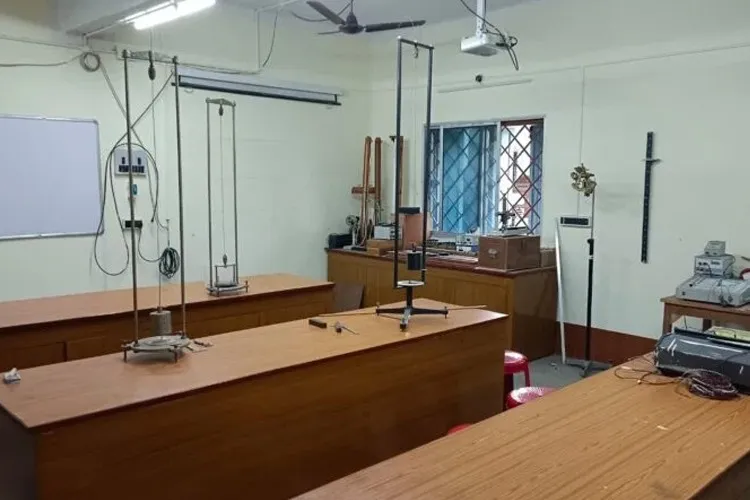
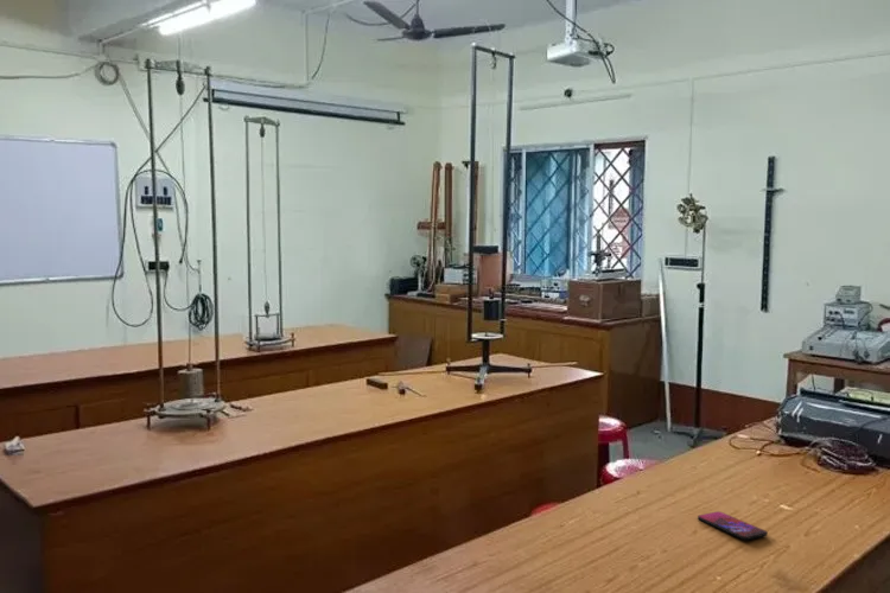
+ smartphone (731, 524)
